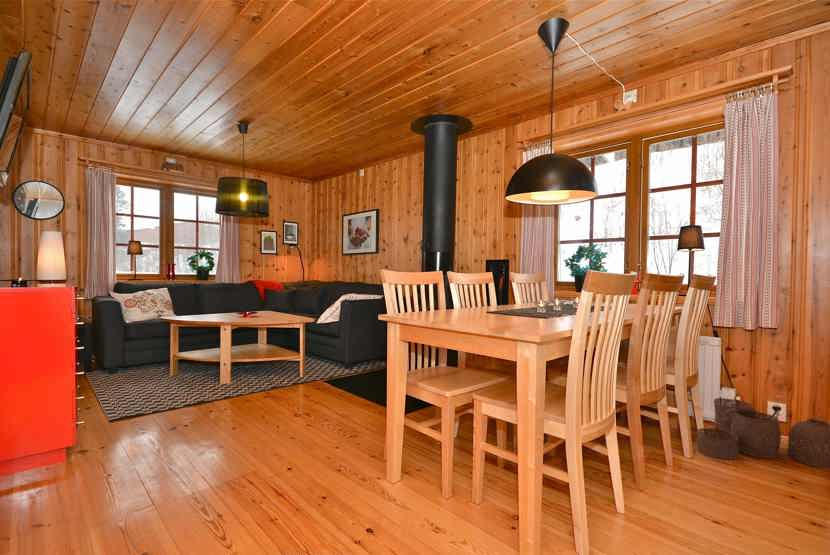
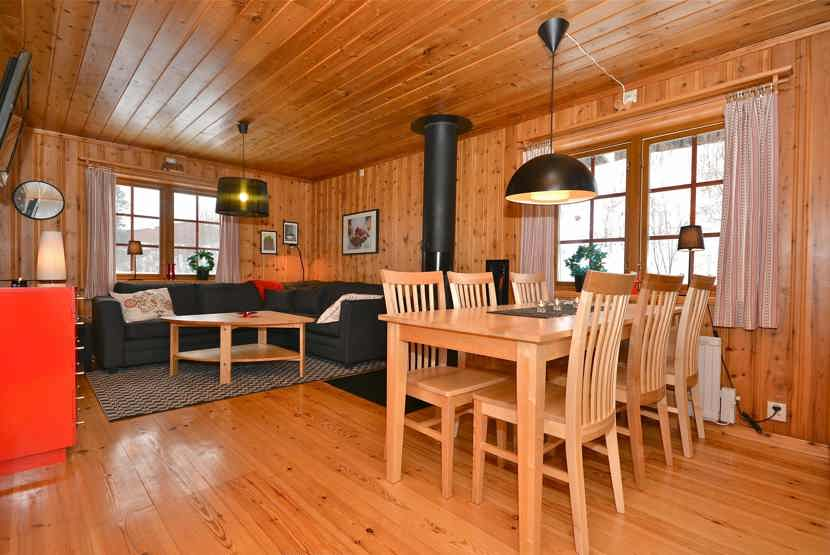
- woven basket (768, 431)
